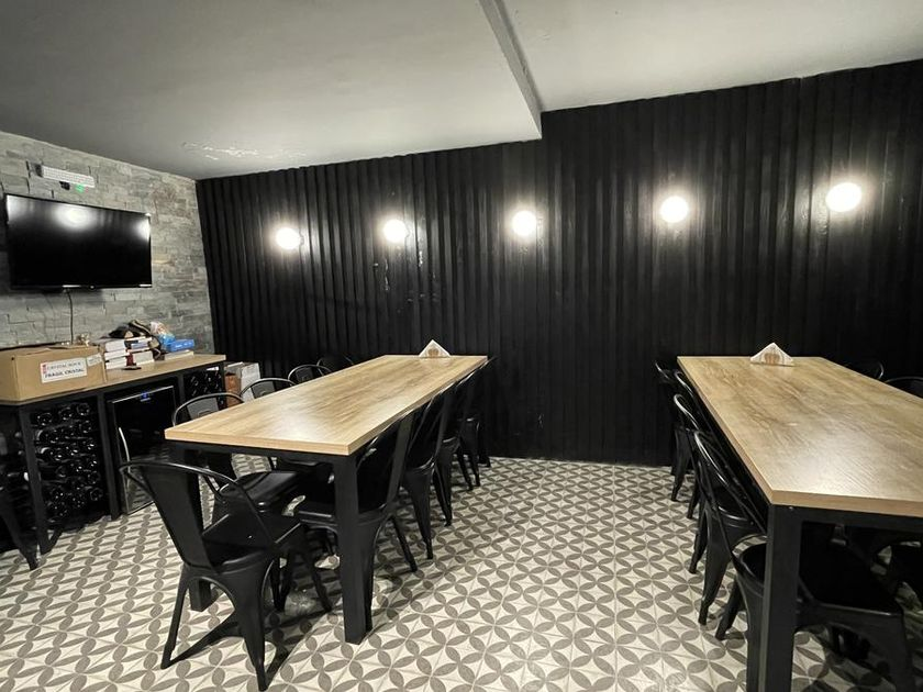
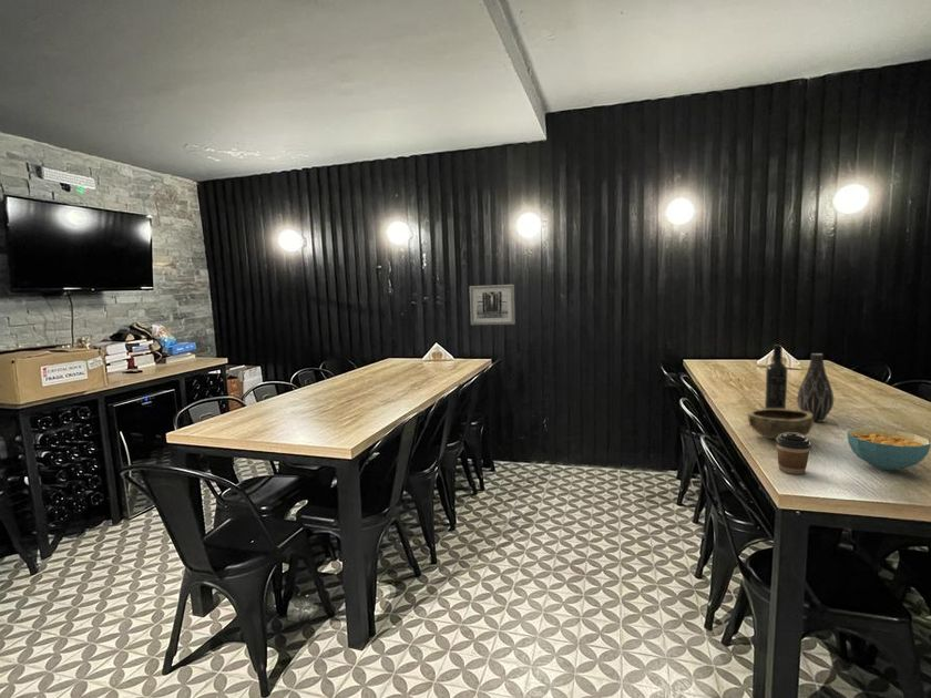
+ wine bottle (776, 378)
+ bowl (777, 424)
+ wall art (491, 305)
+ vase (815, 387)
+ coffee cup (792, 451)
+ cereal bowl (886, 451)
